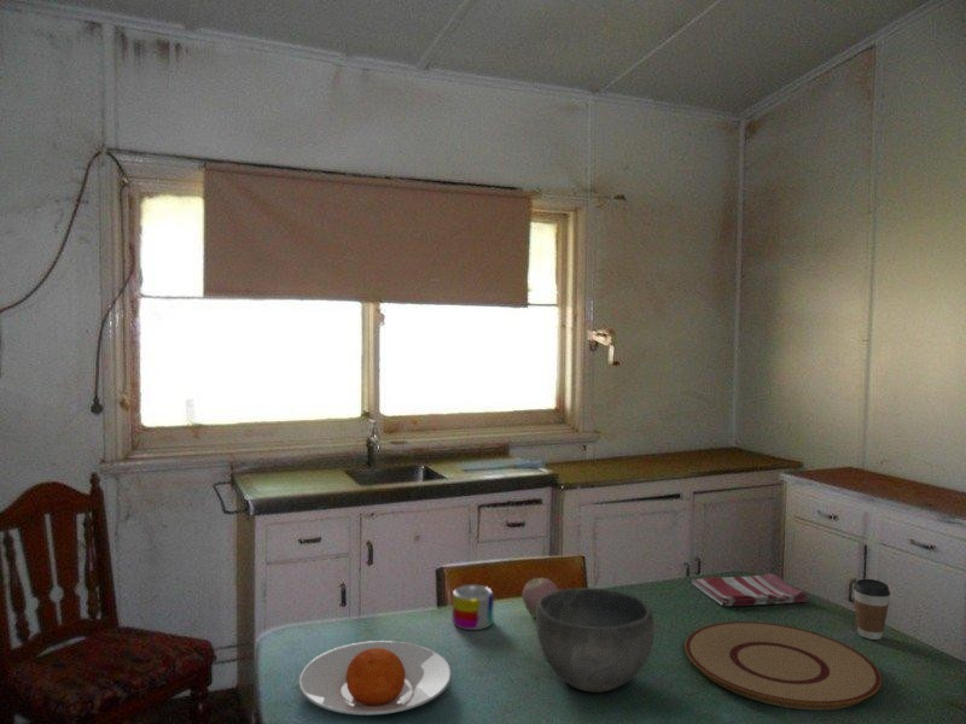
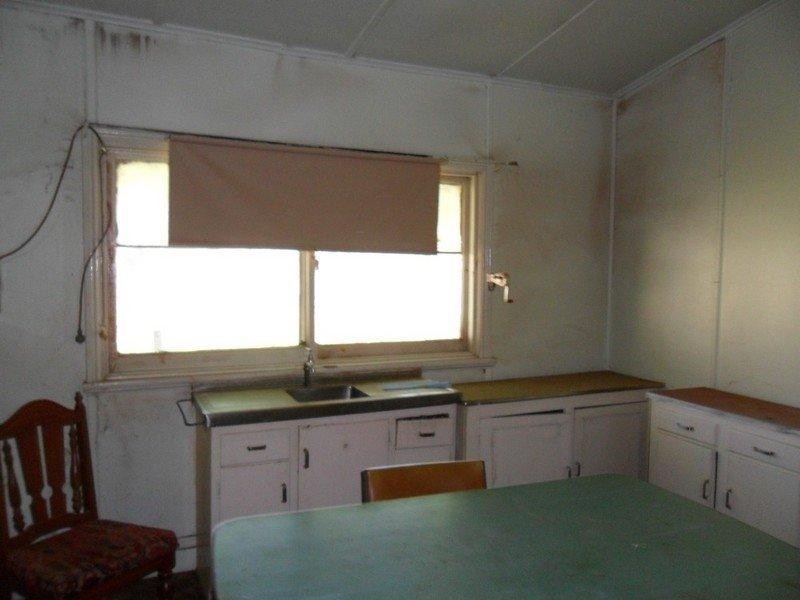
- dish towel (747, 588)
- plate (376, 667)
- plate (778, 661)
- coffee cup (871, 609)
- apple (540, 595)
- mug (471, 603)
- bowl (594, 643)
